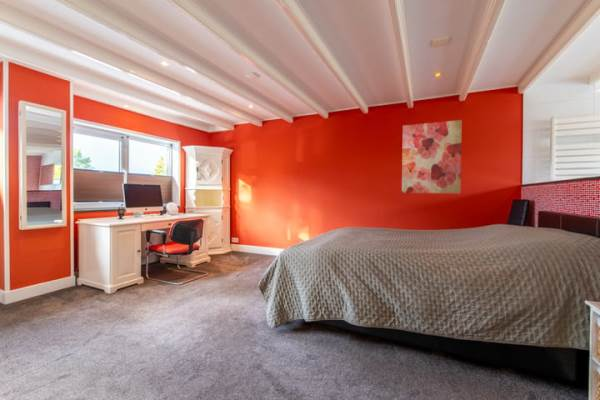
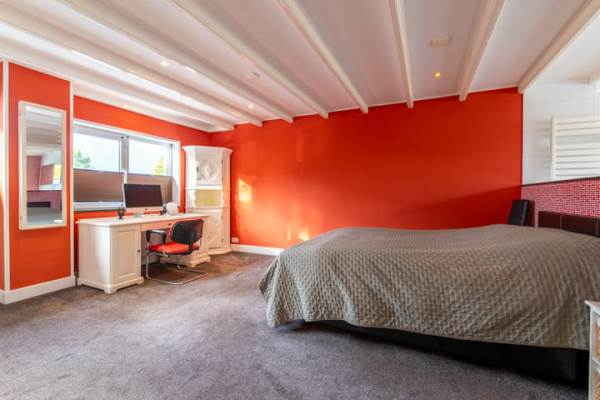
- wall art (430, 158)
